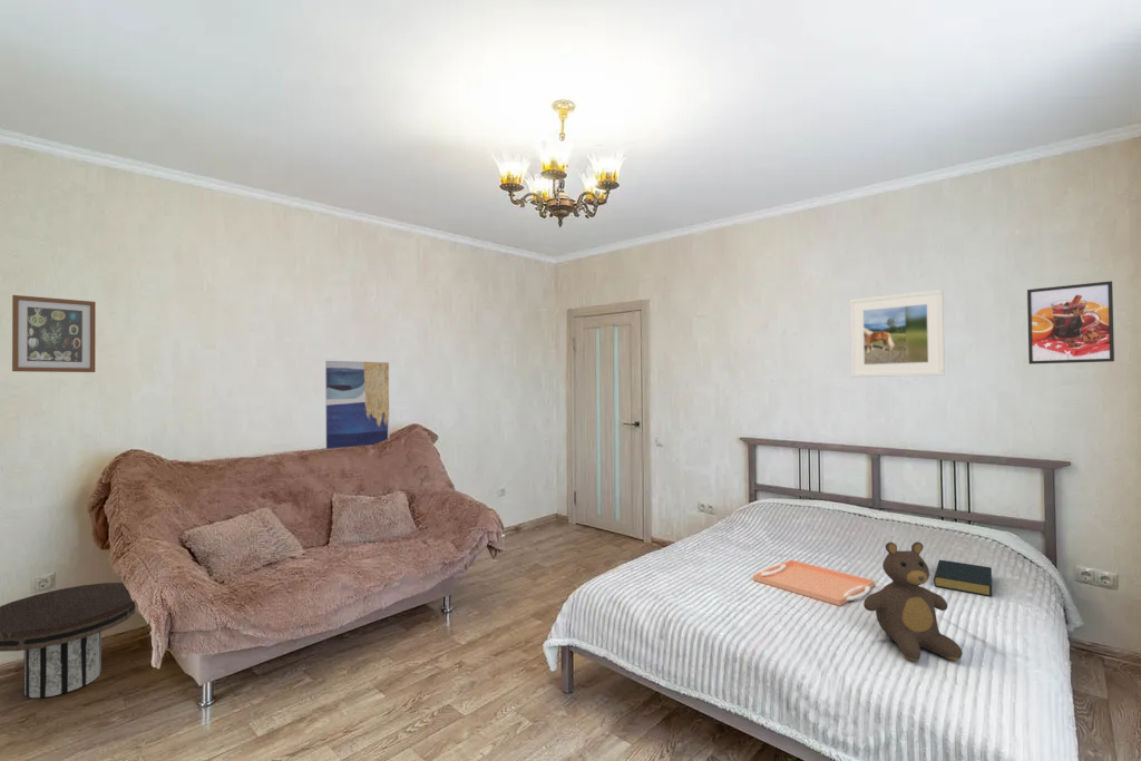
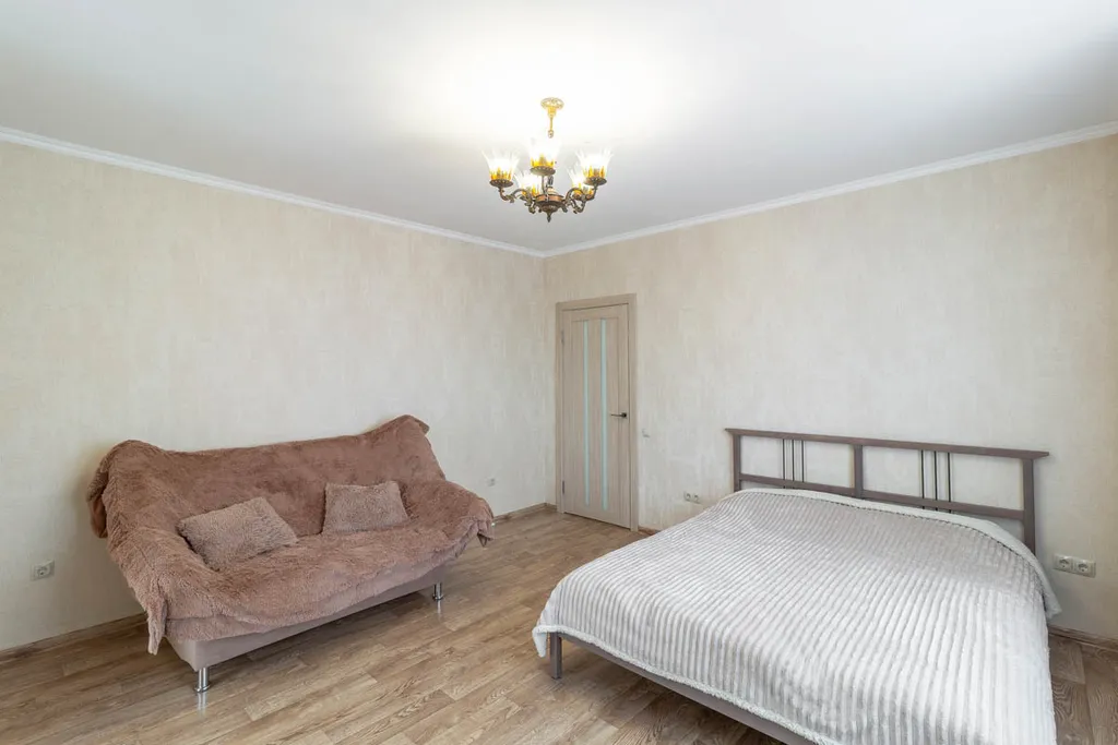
- serving tray (812, 579)
- hardback book (963, 576)
- wall art (358, 403)
- side table (64, 643)
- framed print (895, 335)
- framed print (1069, 323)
- teddy bear (914, 596)
- wall art (55, 334)
